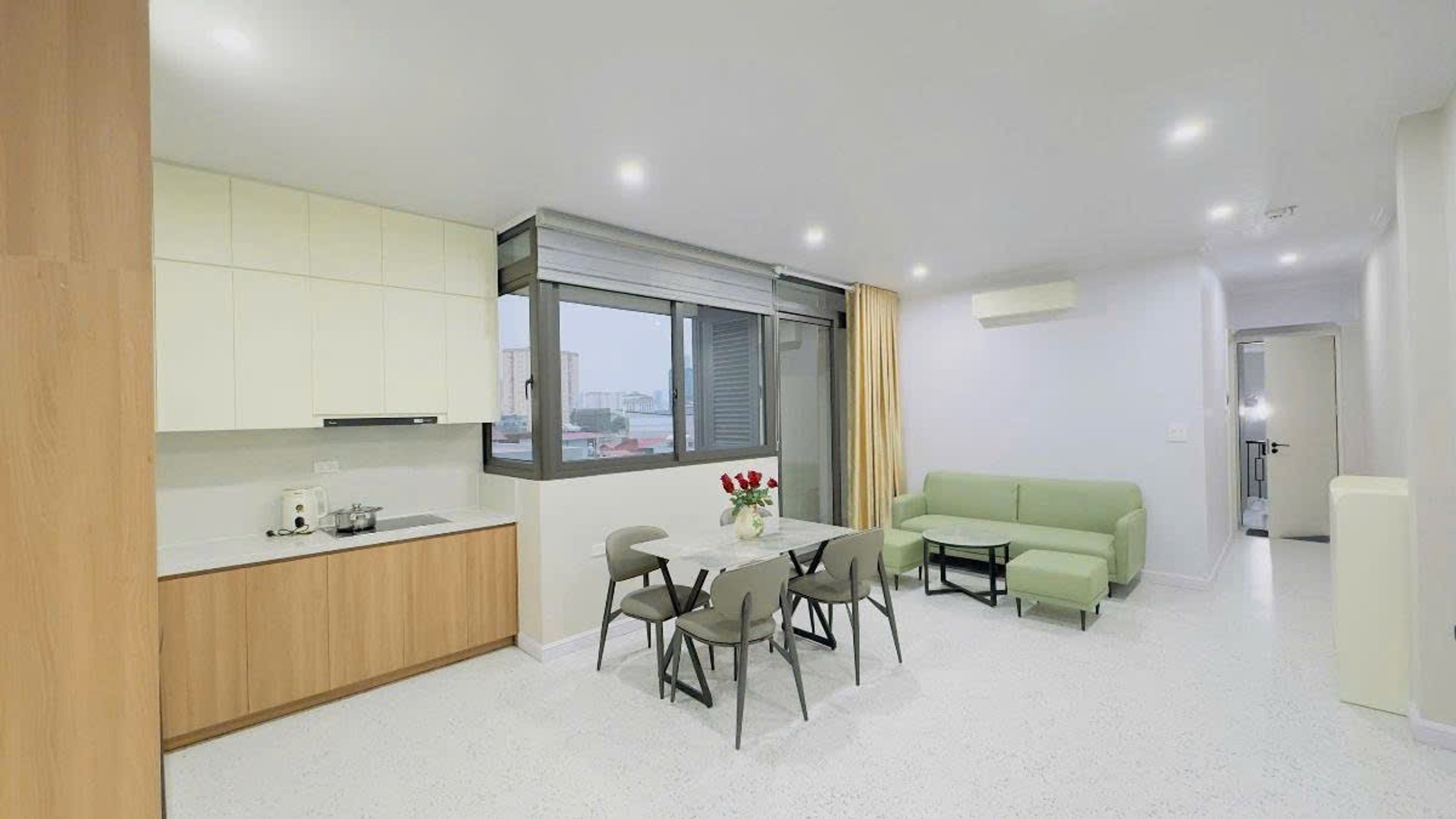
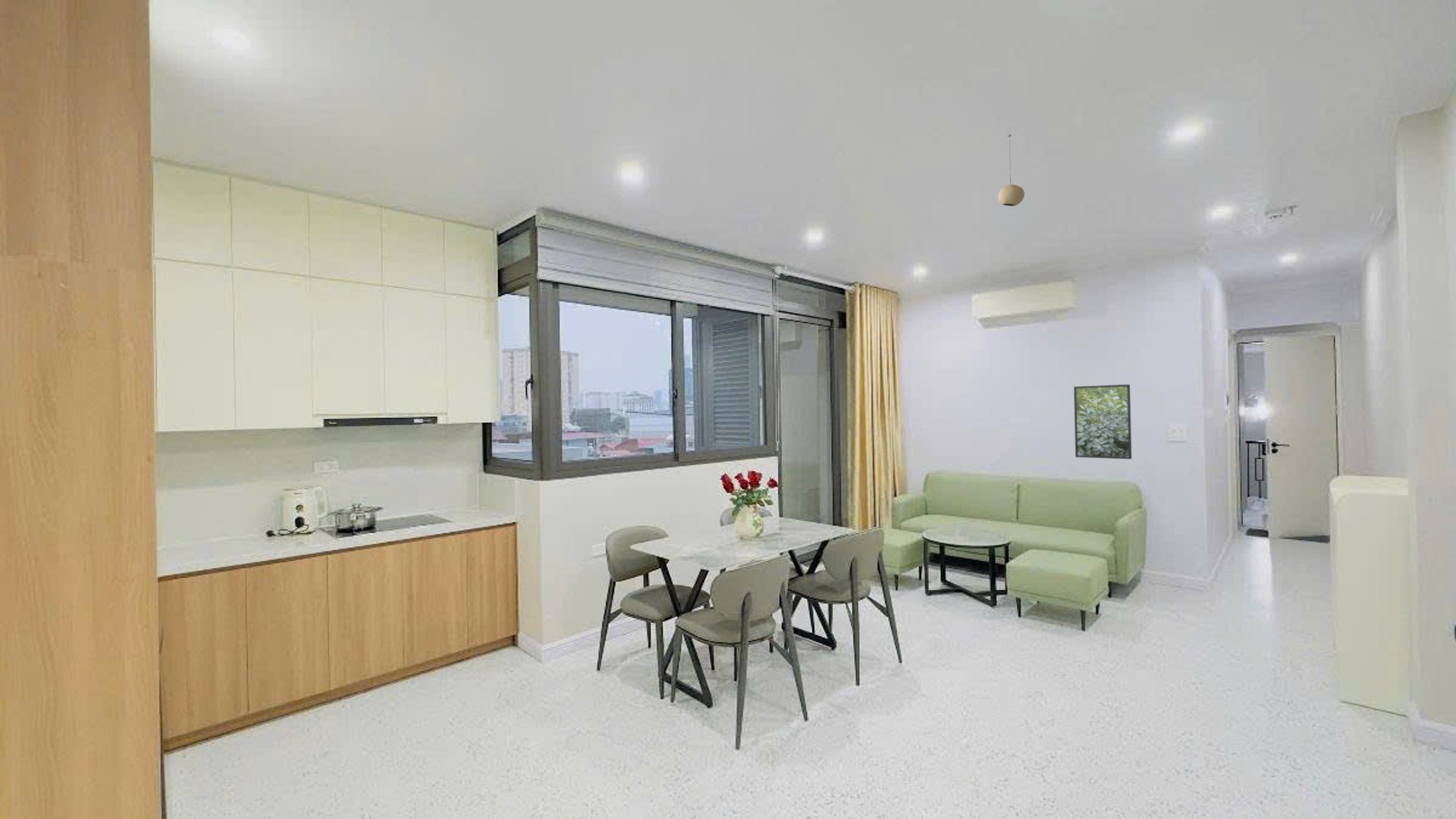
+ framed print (1102, 422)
+ pendant light (1009, 168)
